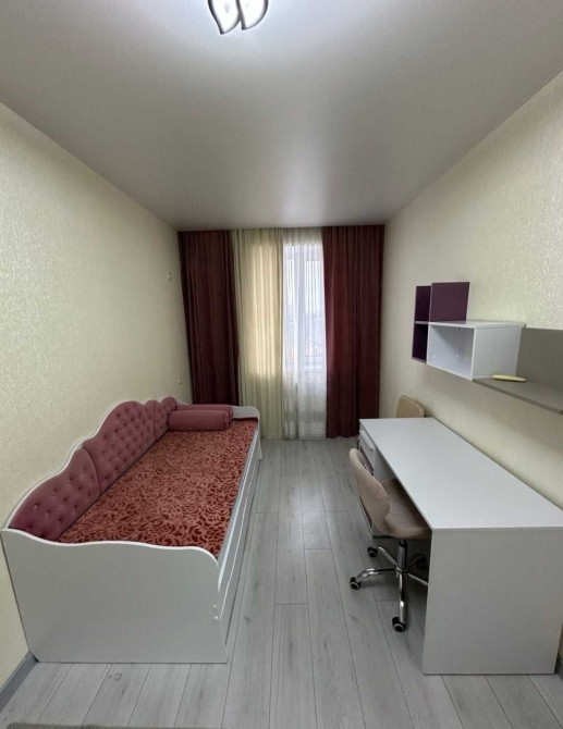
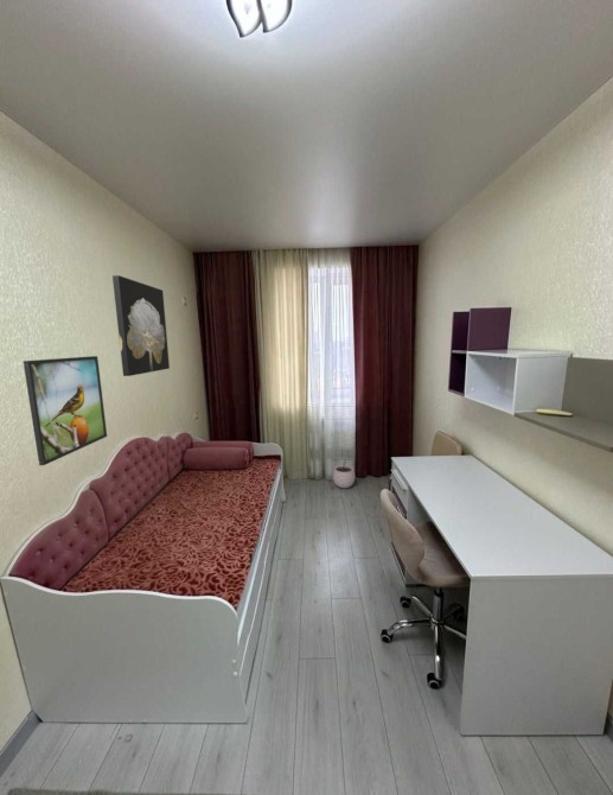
+ wall art (145, 329)
+ plant pot (344, 473)
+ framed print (71, 405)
